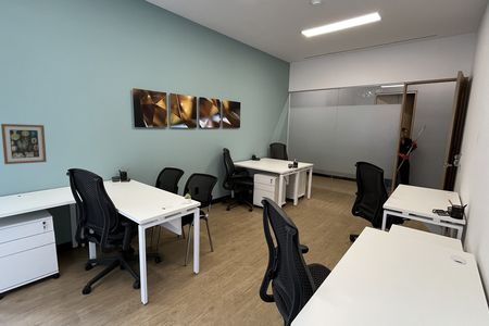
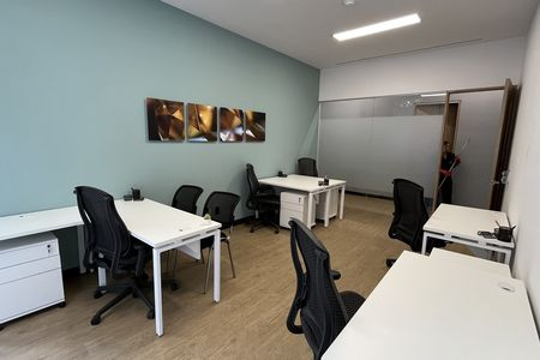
- wall art (25, 143)
